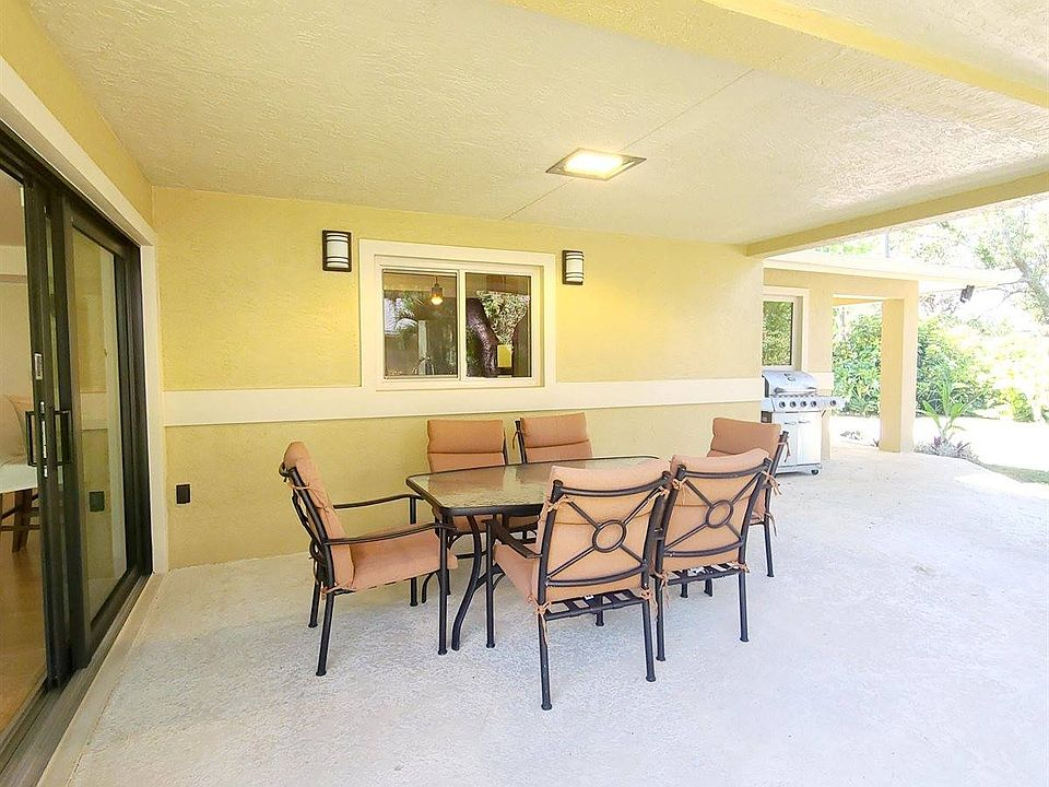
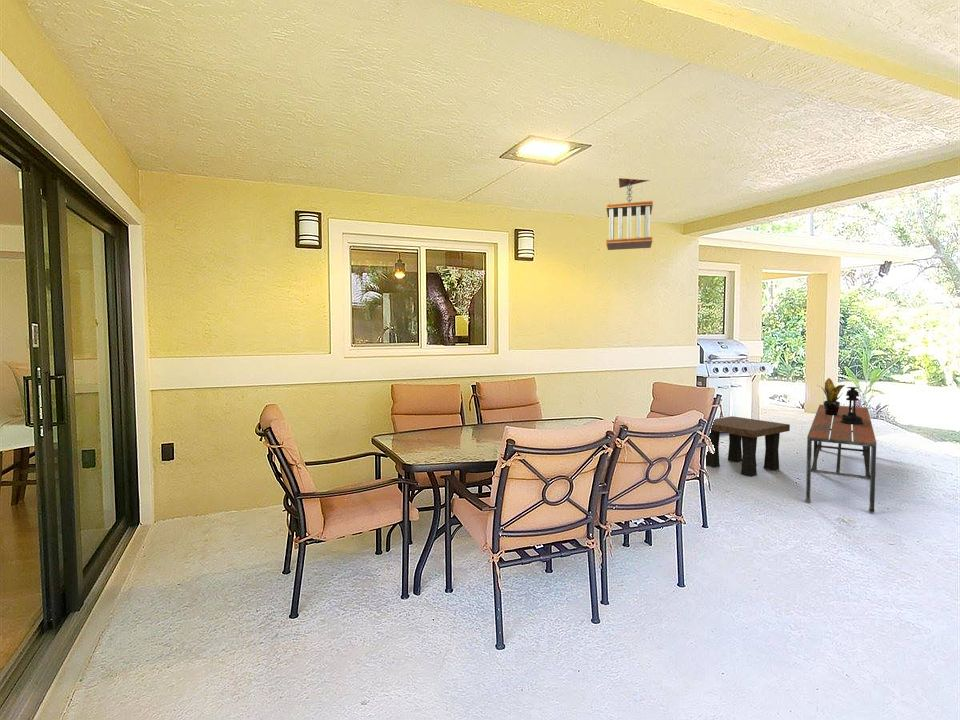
+ potted plant (832, 395)
+ lantern (853, 404)
+ bench (841, 447)
+ wind chime (629, 214)
+ side table (742, 445)
